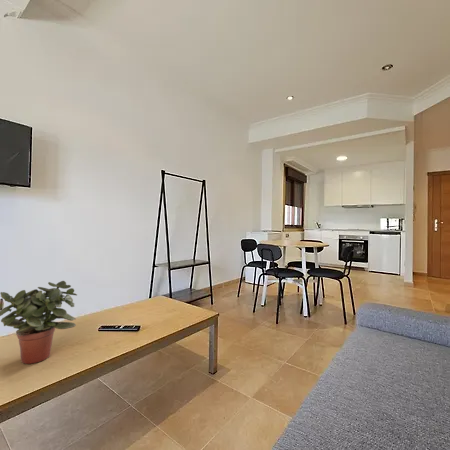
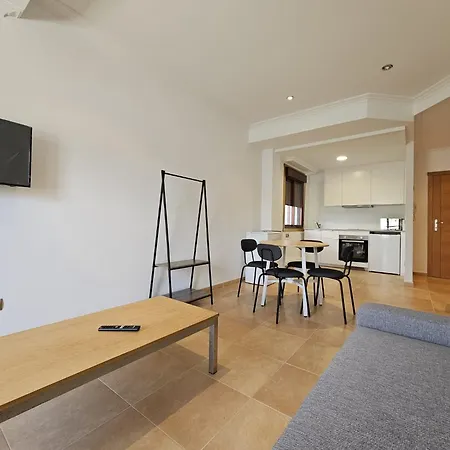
- potted plant (36, 320)
